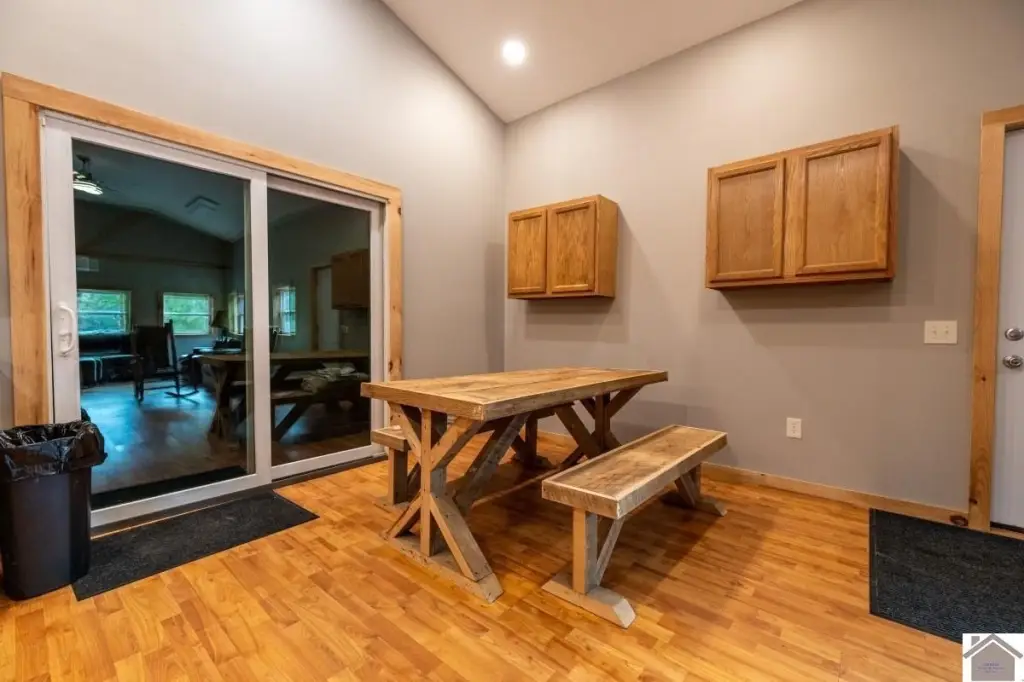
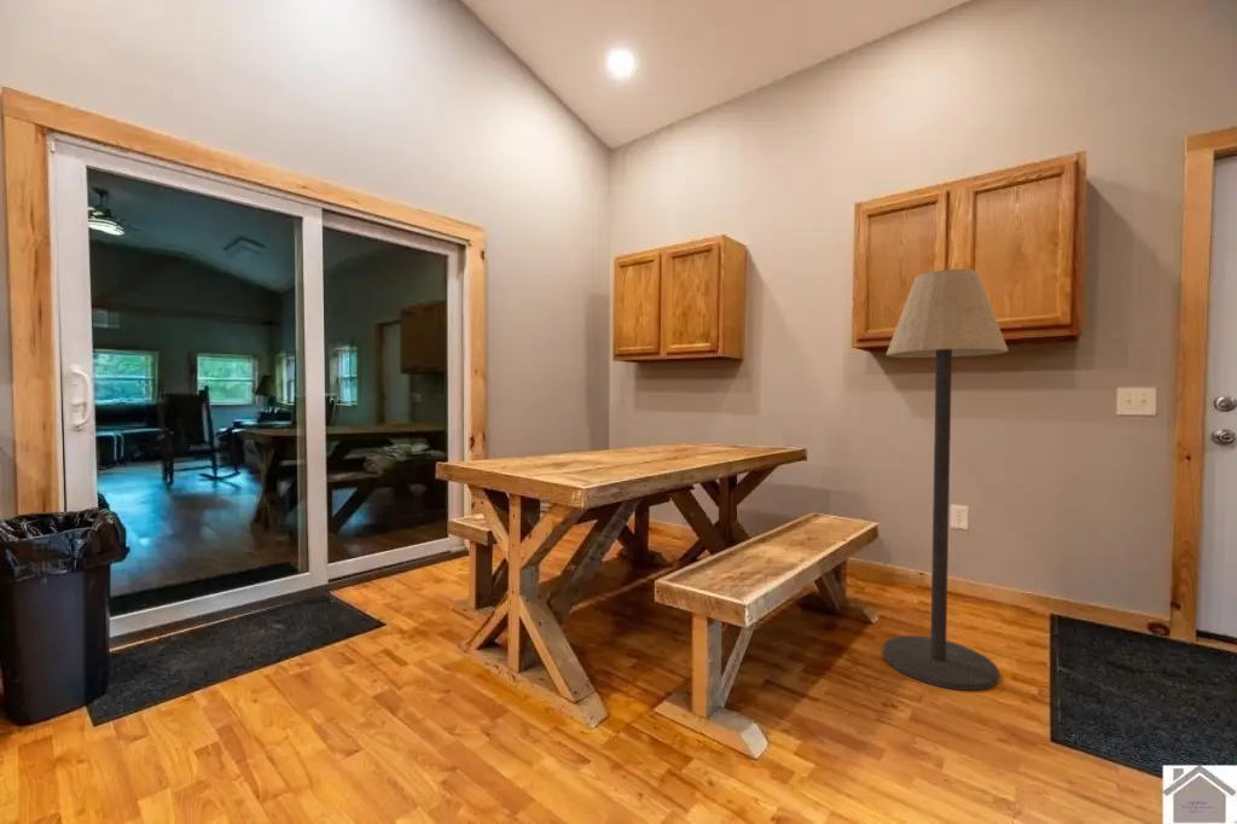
+ floor lamp (941, 470)
